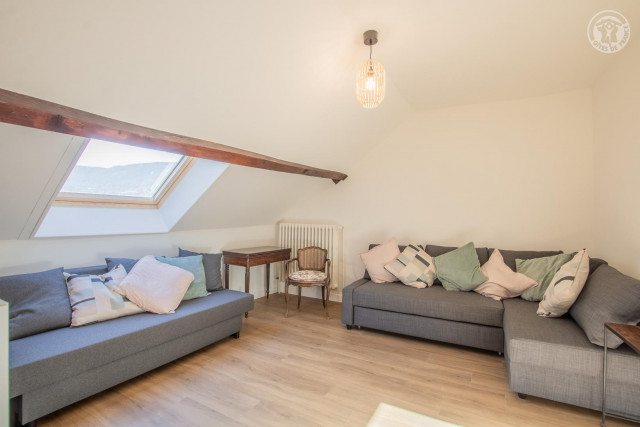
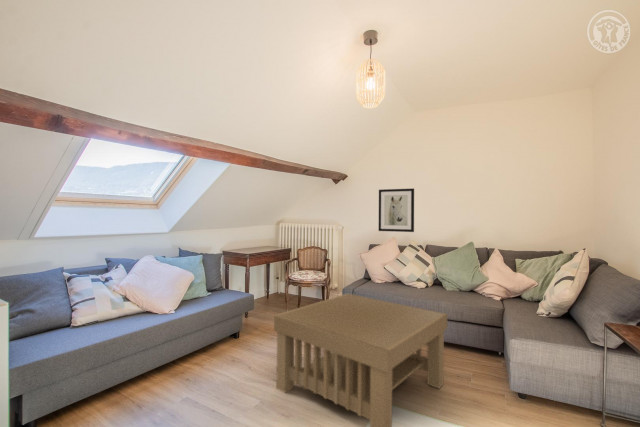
+ wall art (396, 210)
+ coffee table (361, 350)
